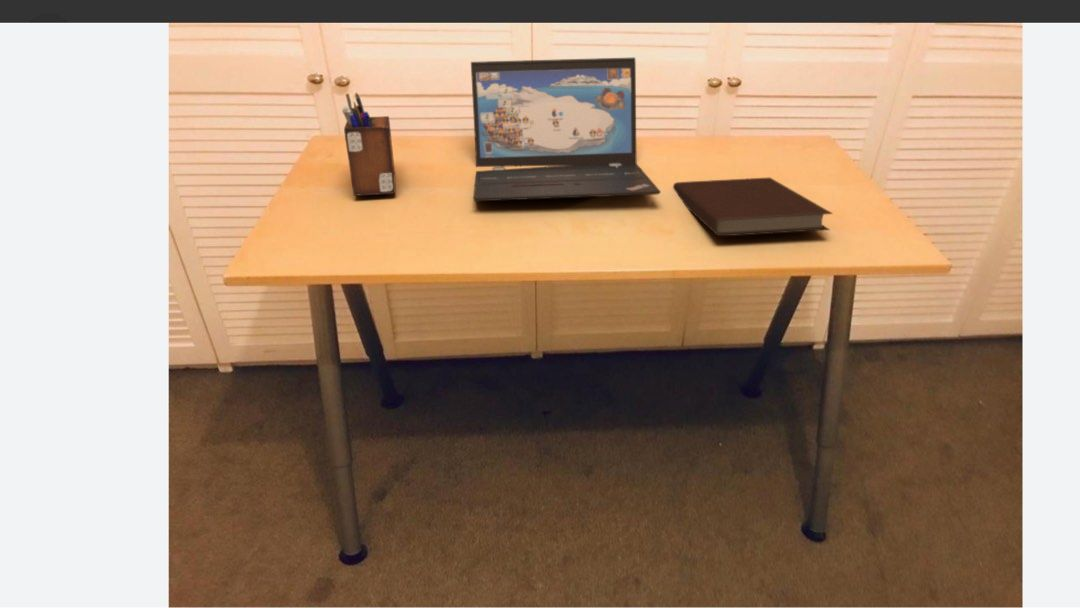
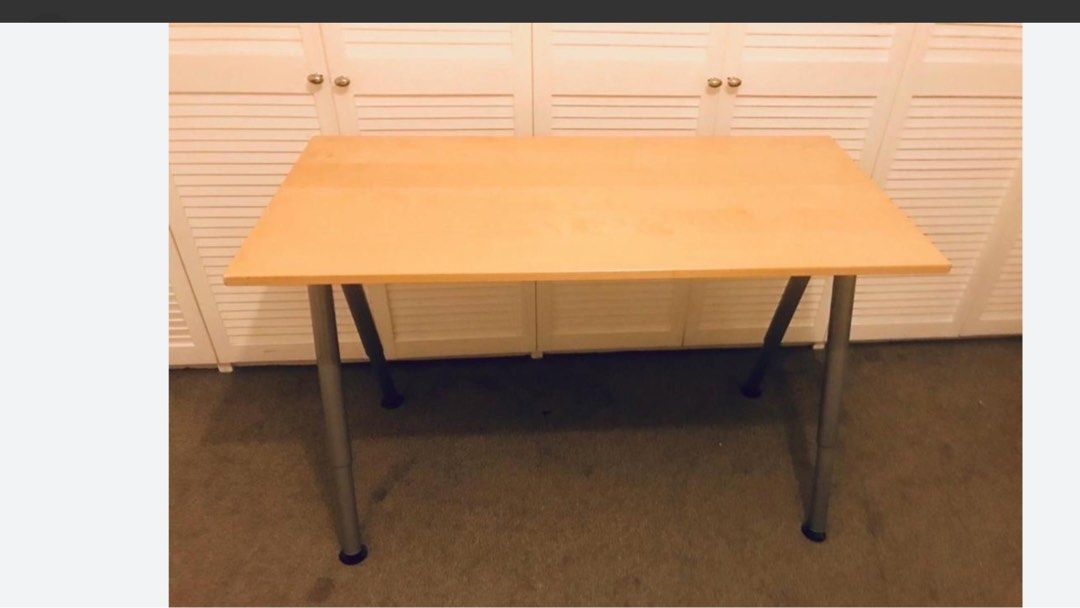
- notebook (745, 204)
- desk organizer (369, 142)
- laptop (560, 125)
